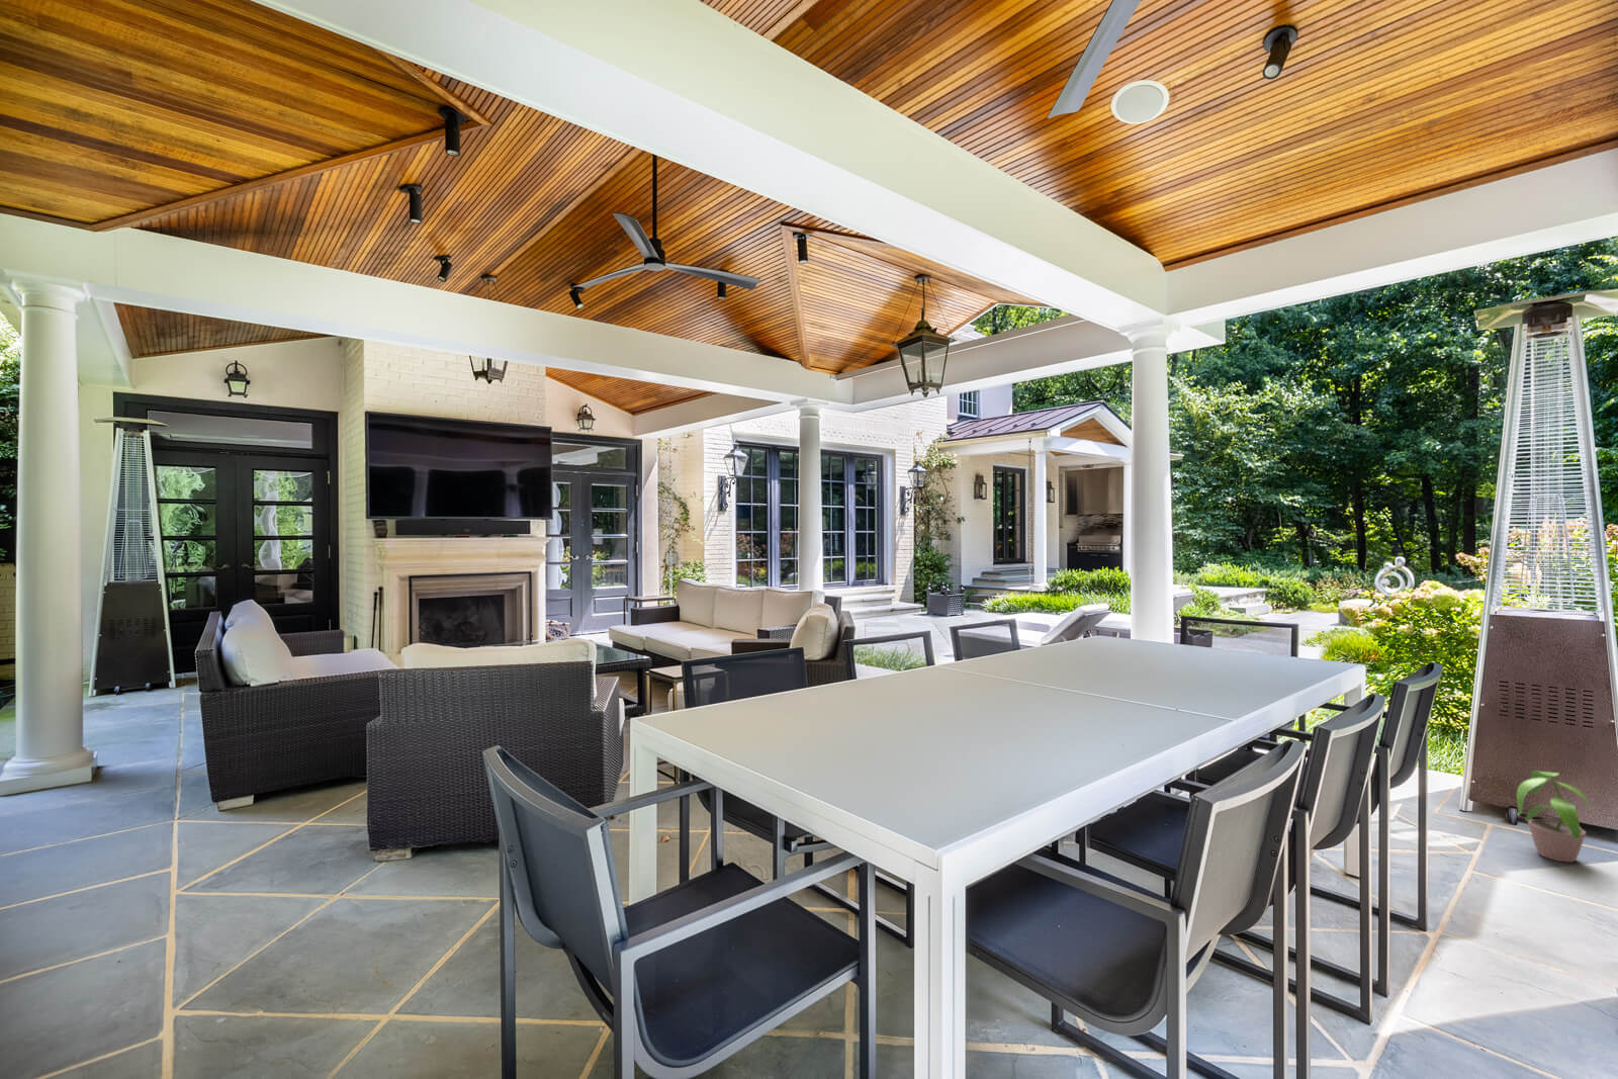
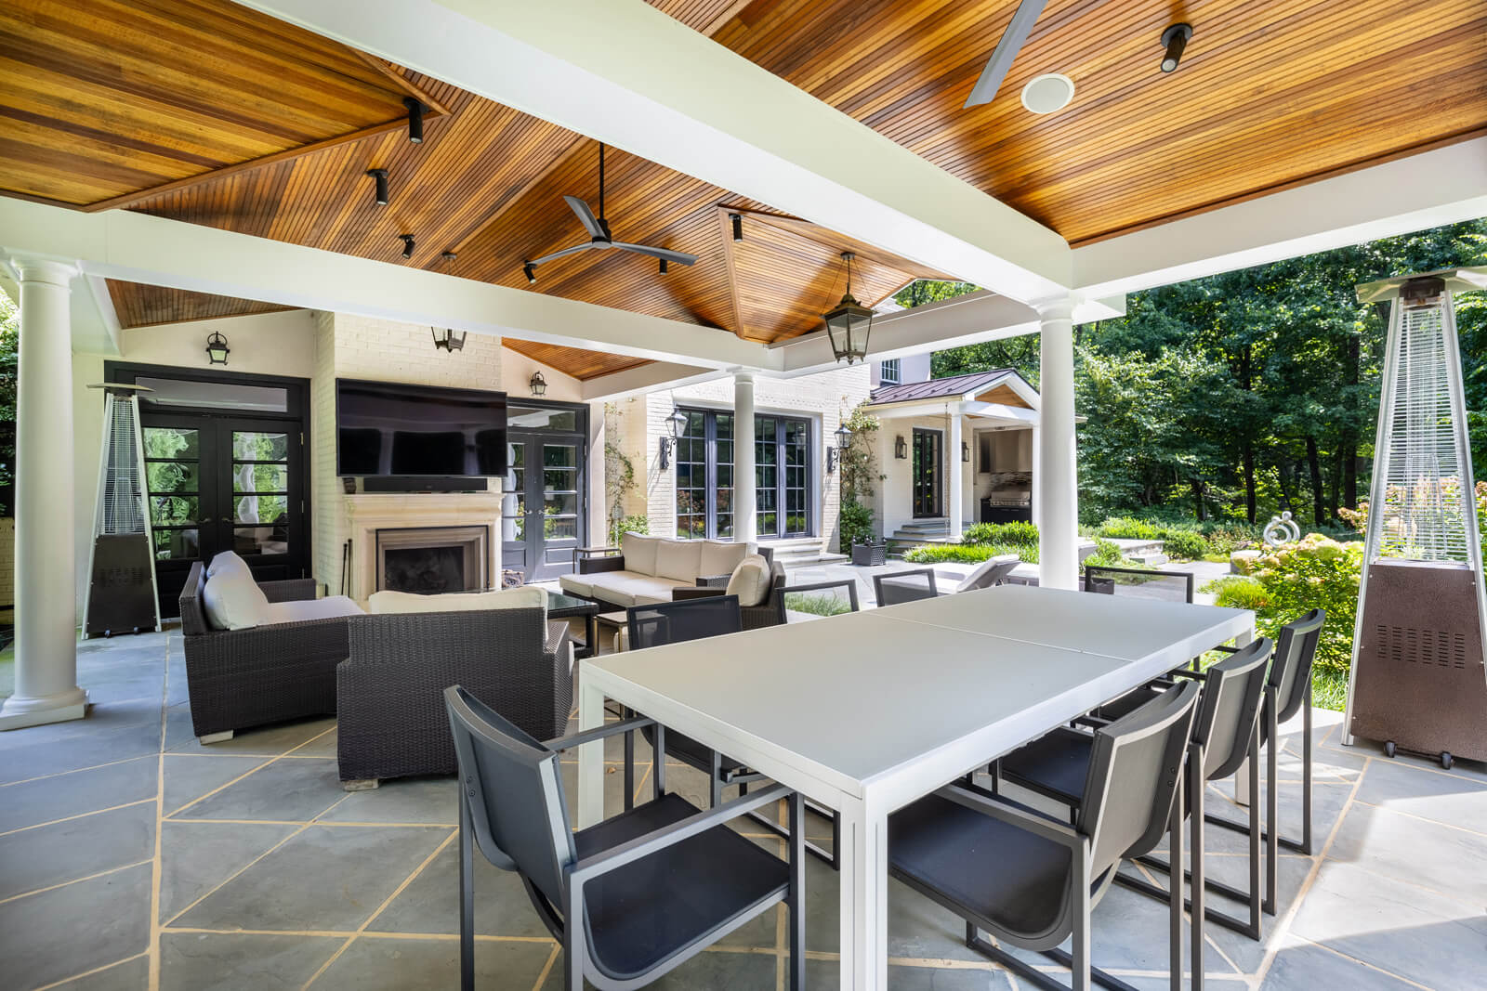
- potted plant (1558, 814)
